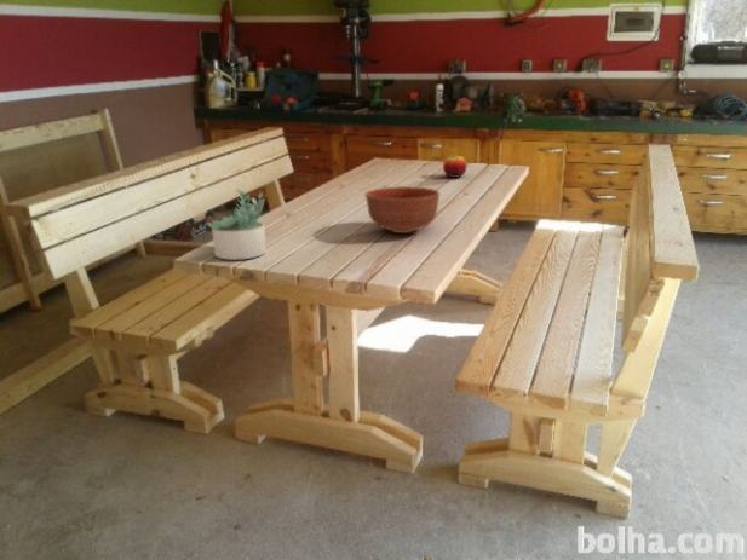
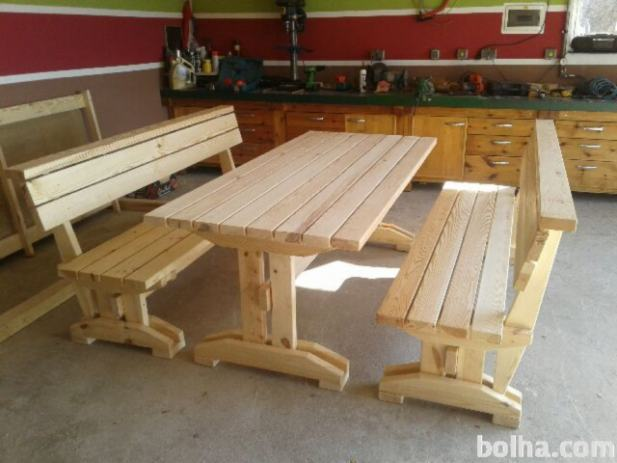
- fruit (454, 164)
- bowl (402, 212)
- succulent plant (236, 220)
